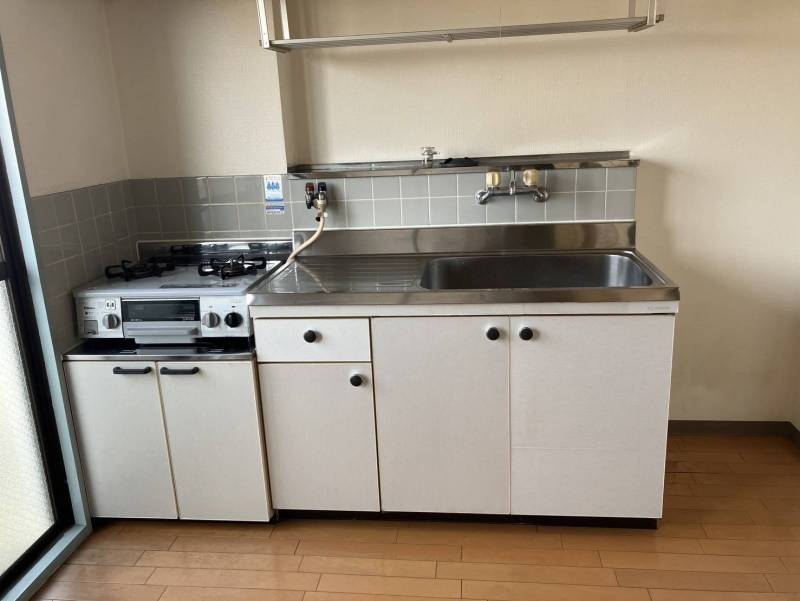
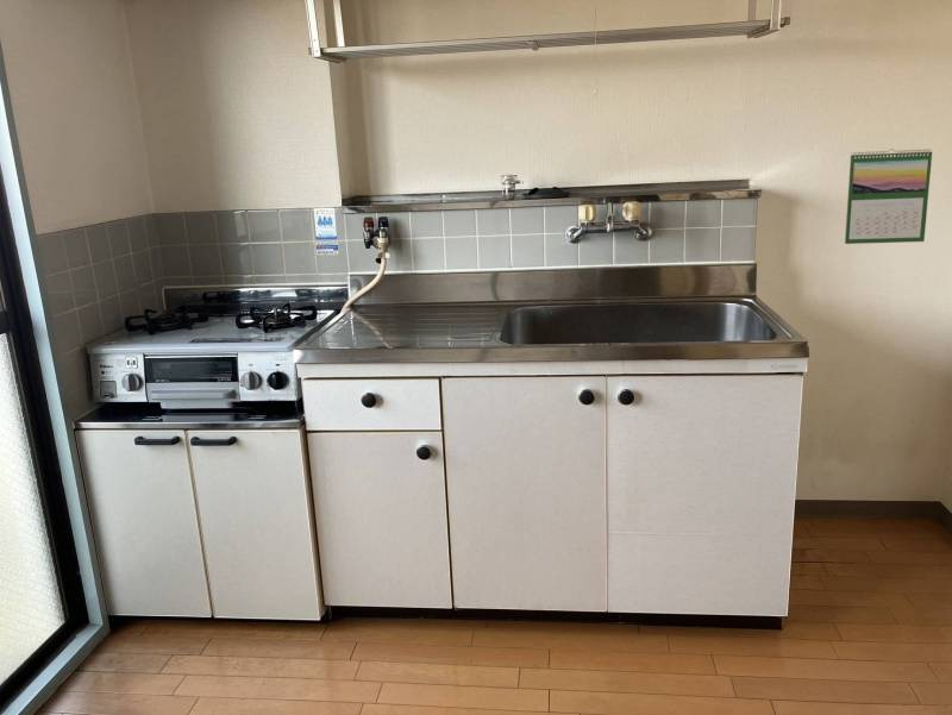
+ calendar (888, 196)
